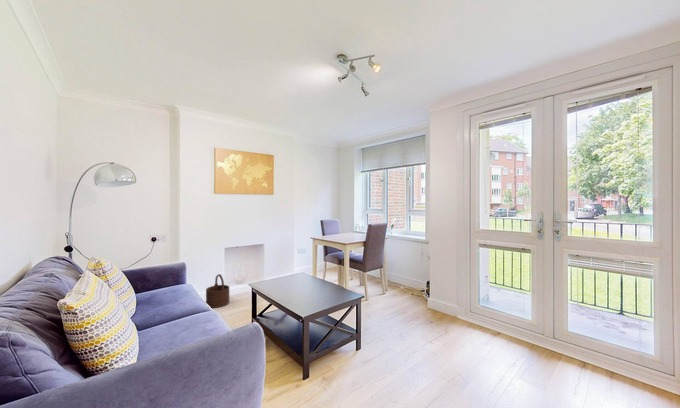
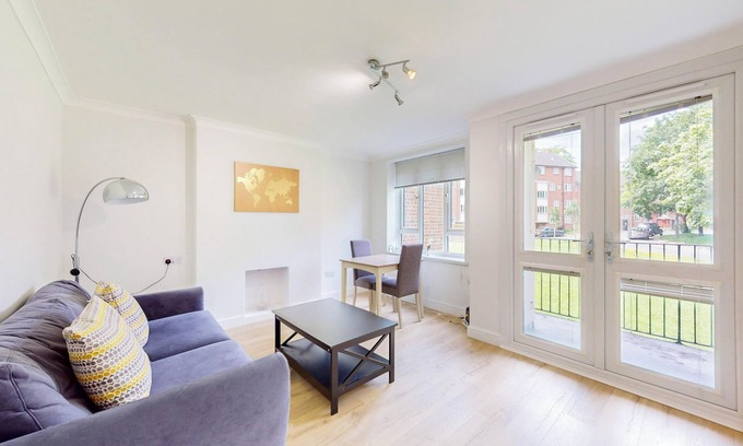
- wooden bucket (217, 289)
